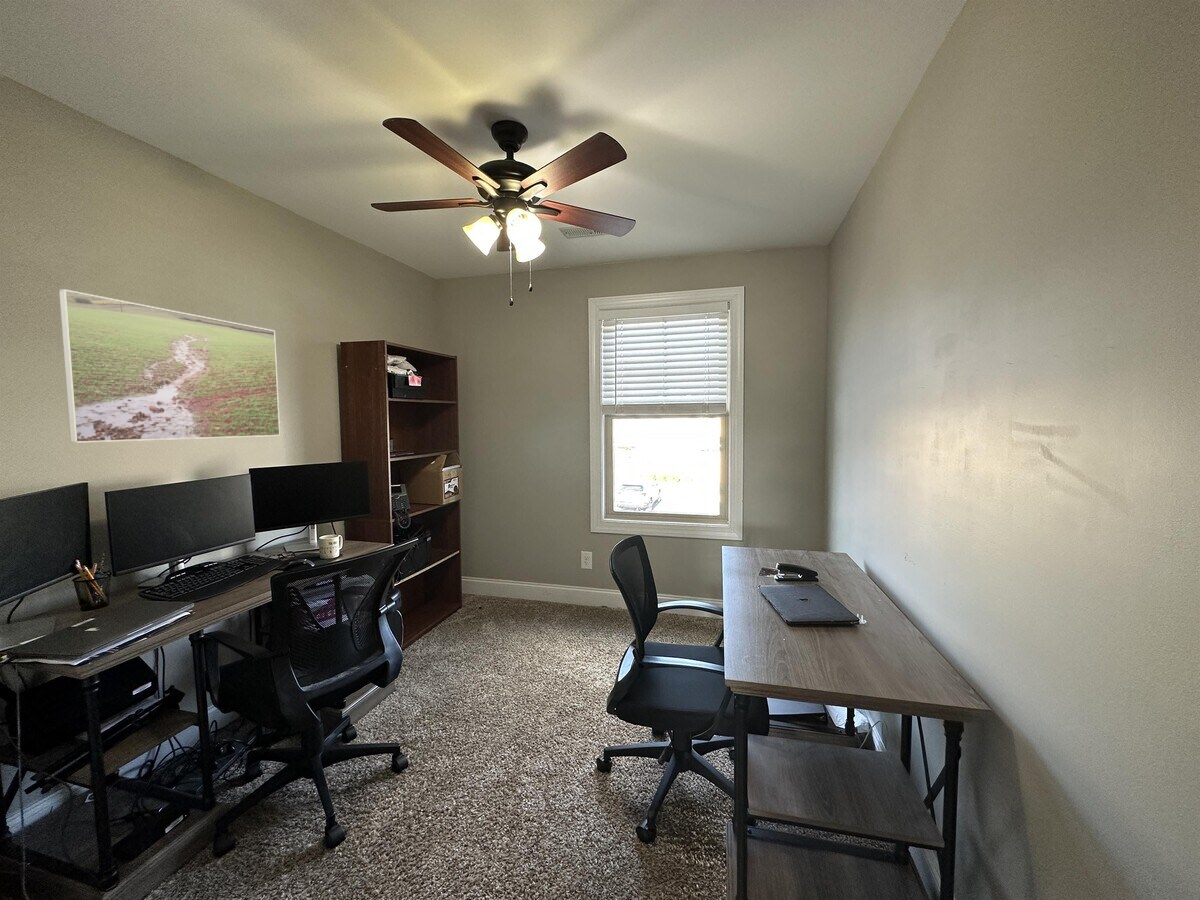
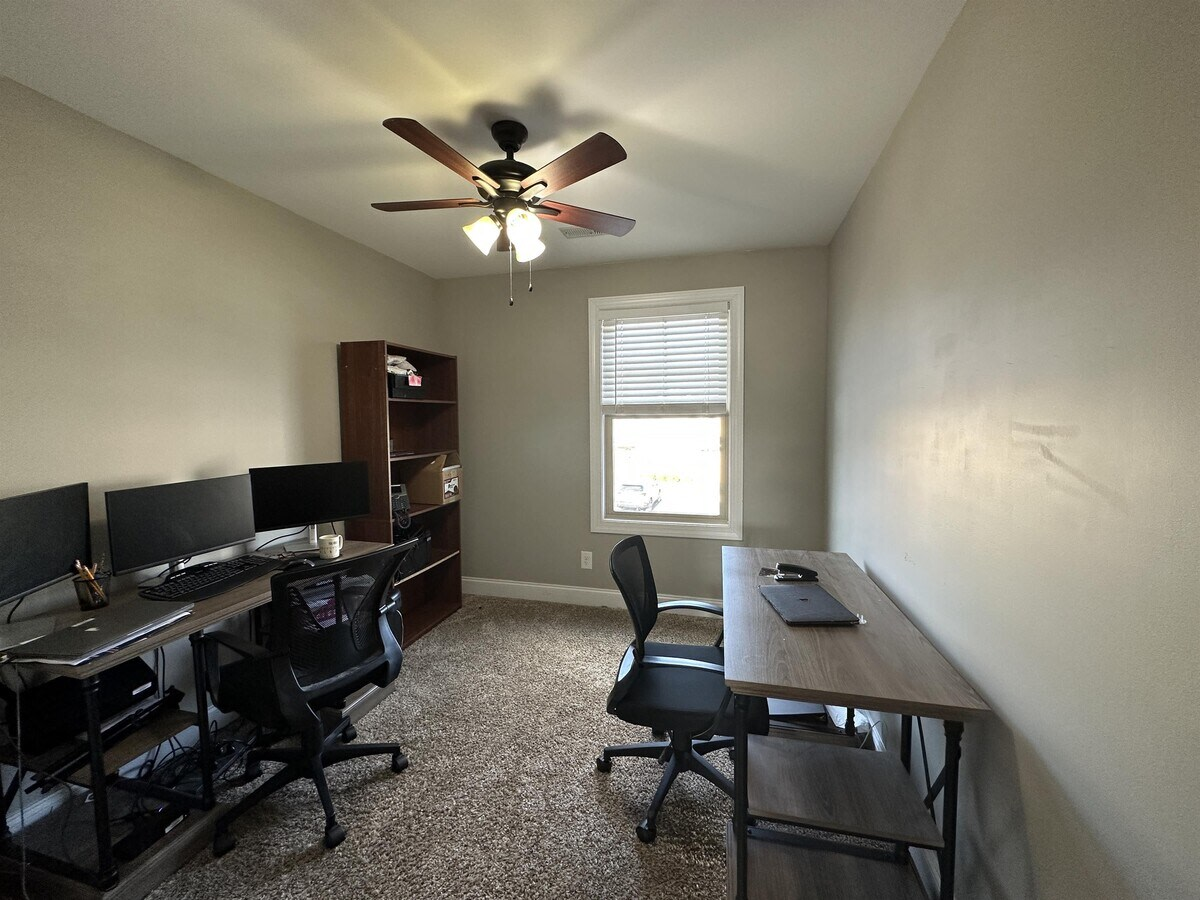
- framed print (190, 376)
